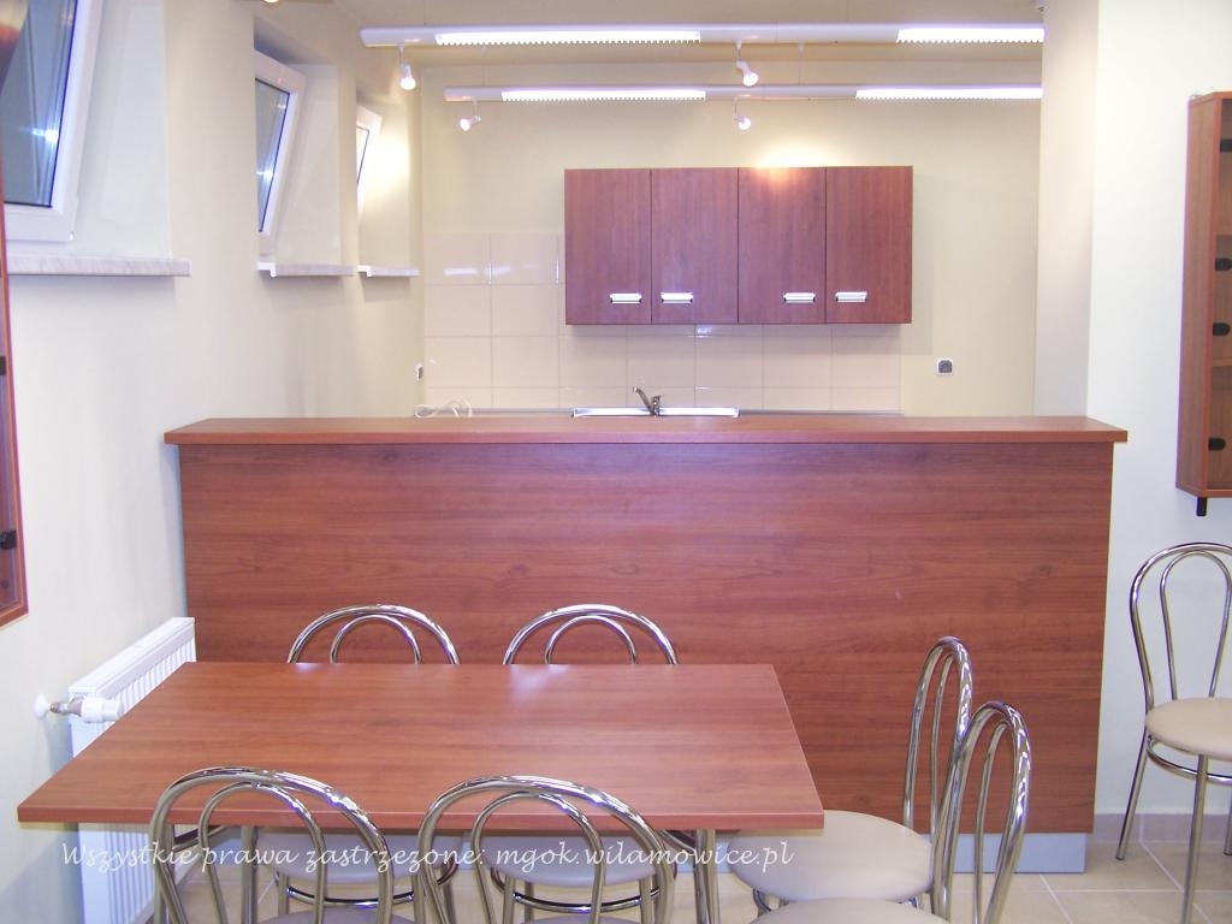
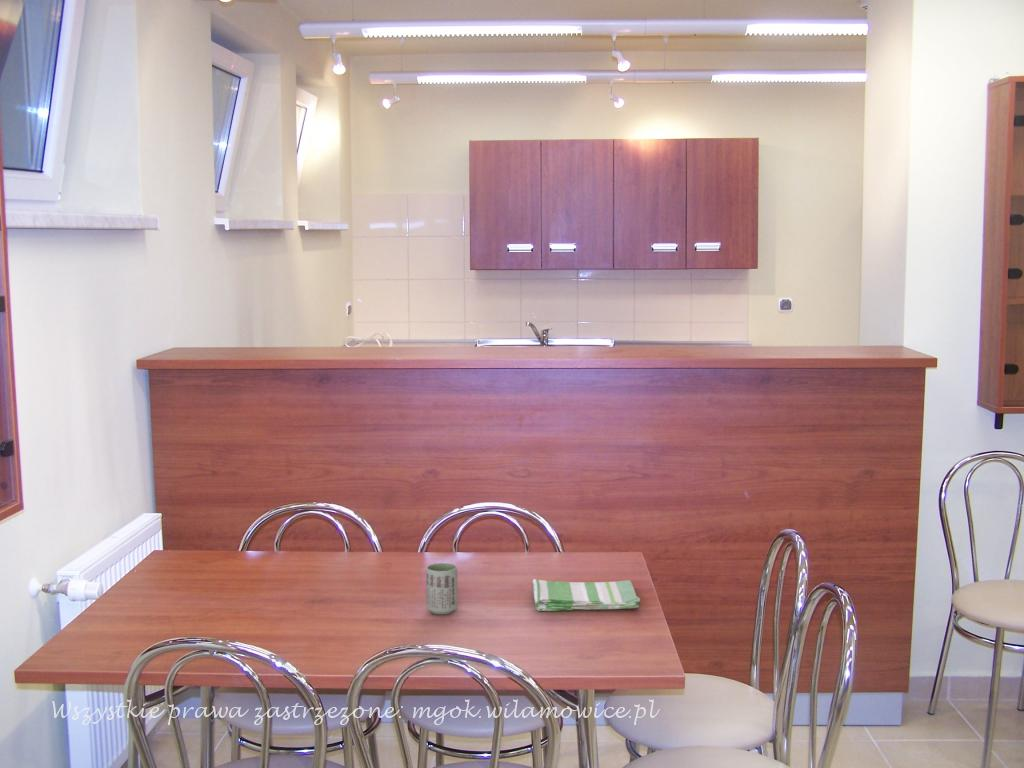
+ cup (442, 588)
+ dish towel (584, 593)
